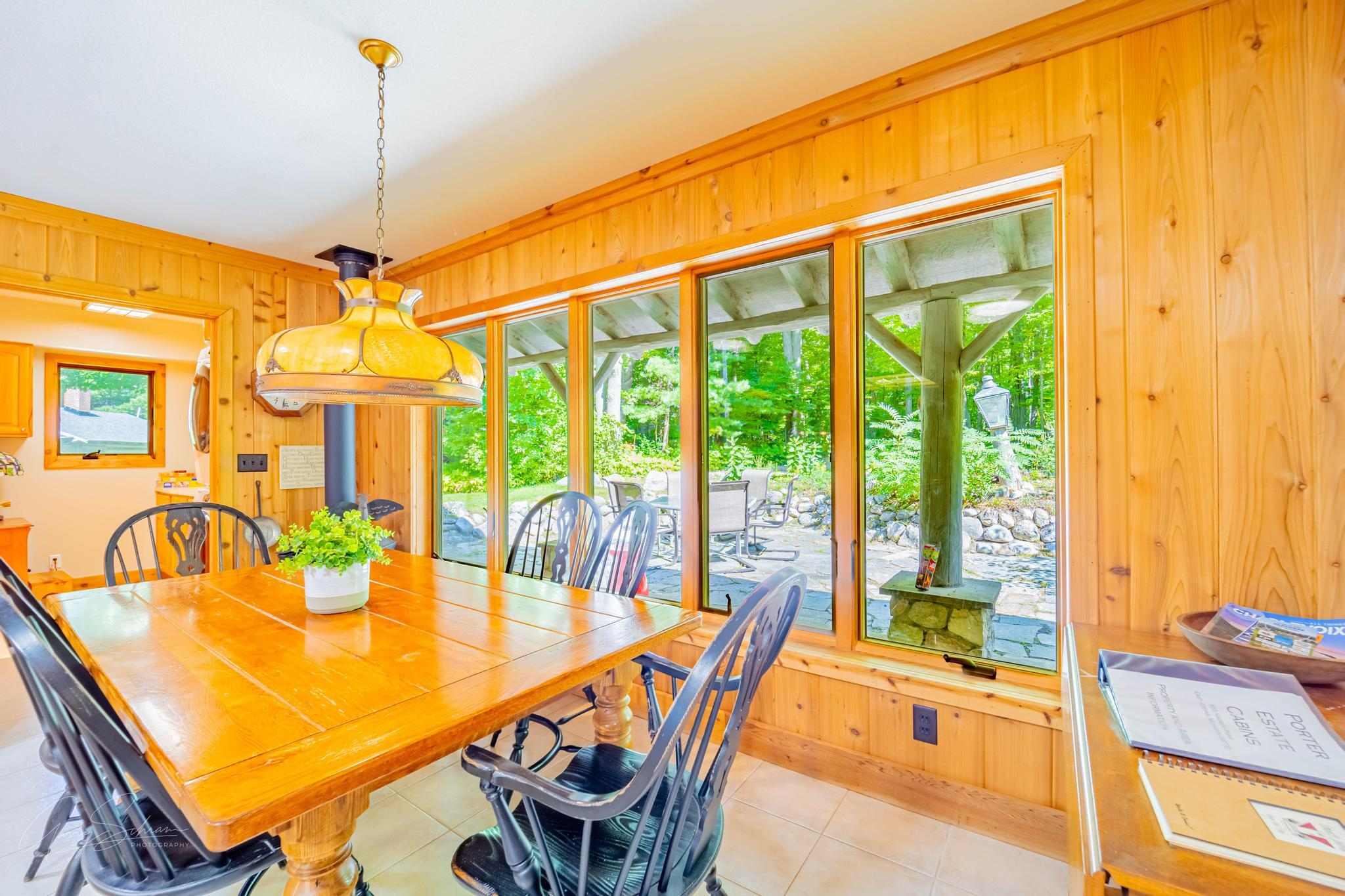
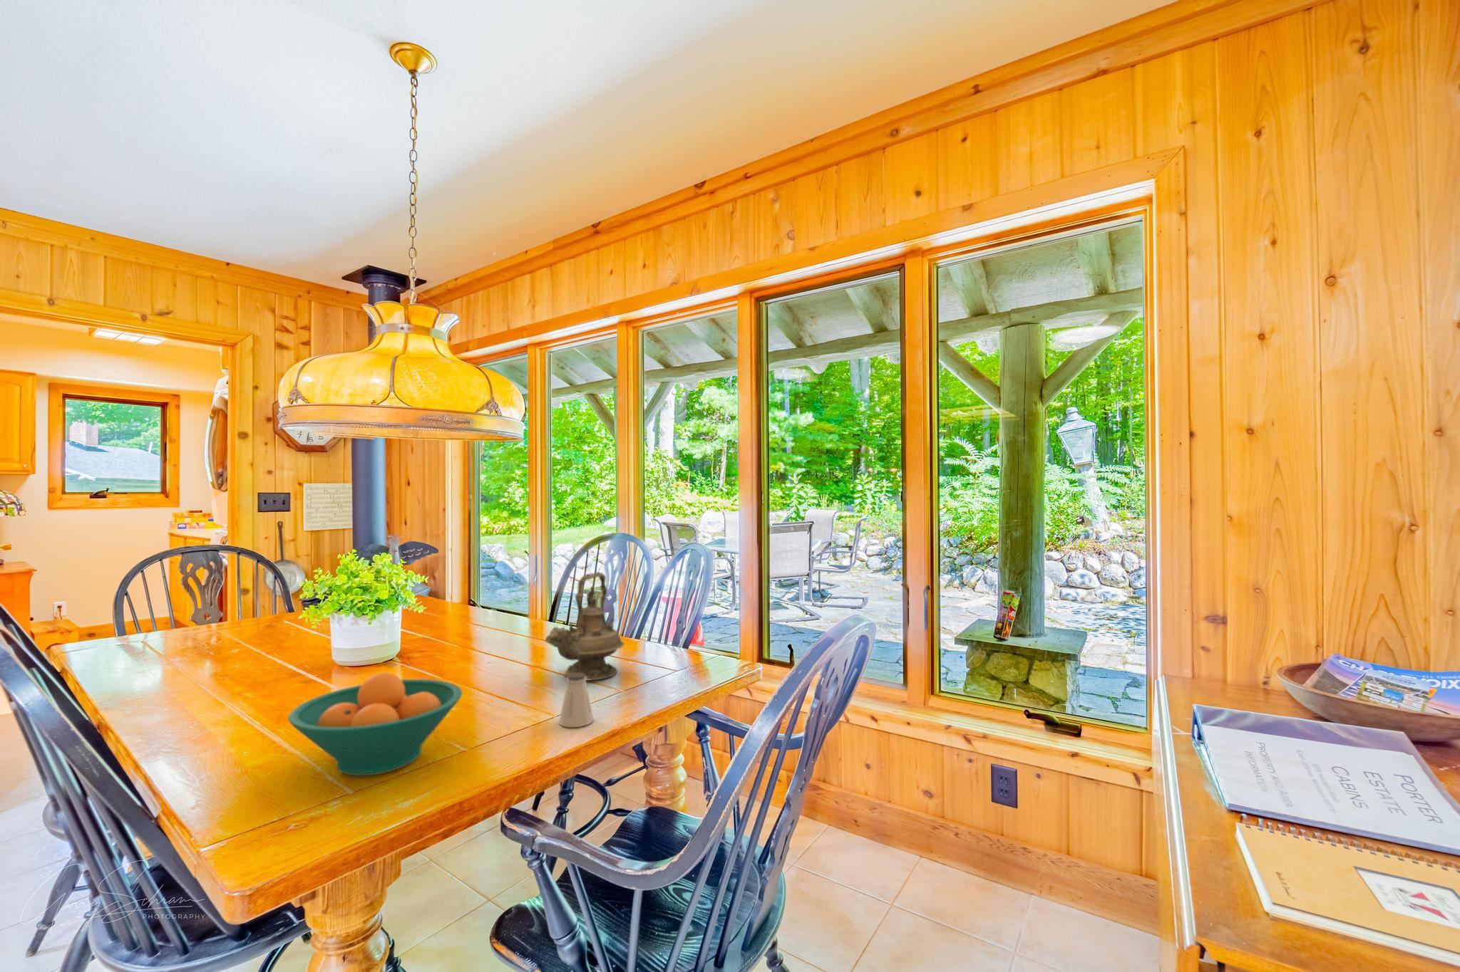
+ teapot (580, 627)
+ saltshaker (576, 698)
+ fruit bowl (380, 717)
